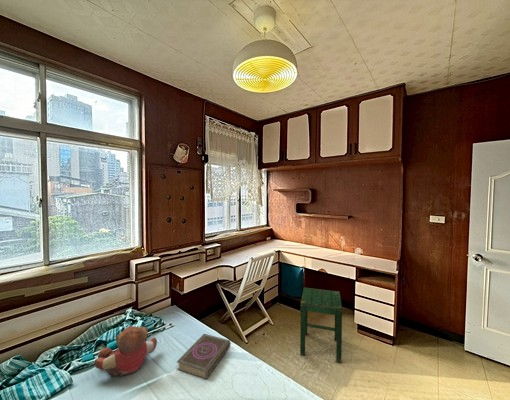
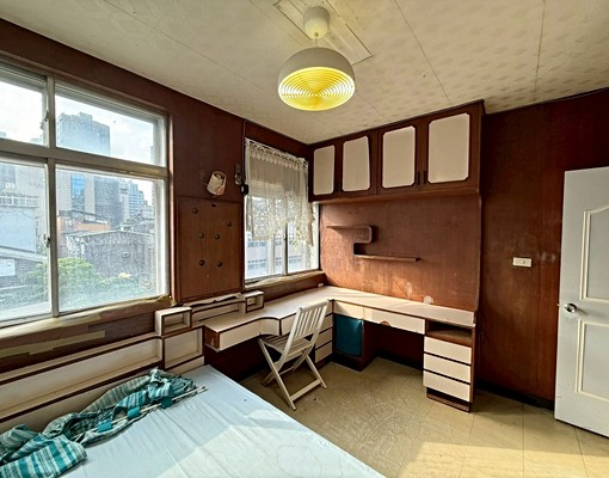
- book (205, 353)
- stool (319, 325)
- teddy bear (128, 343)
